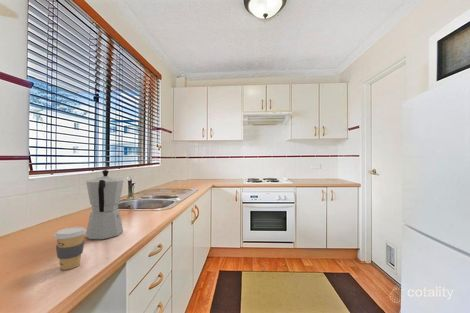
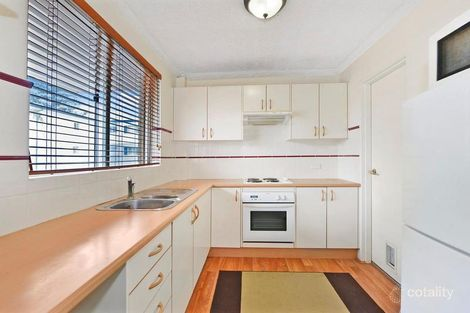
- coffee cup (70, 247)
- moka pot (104, 202)
